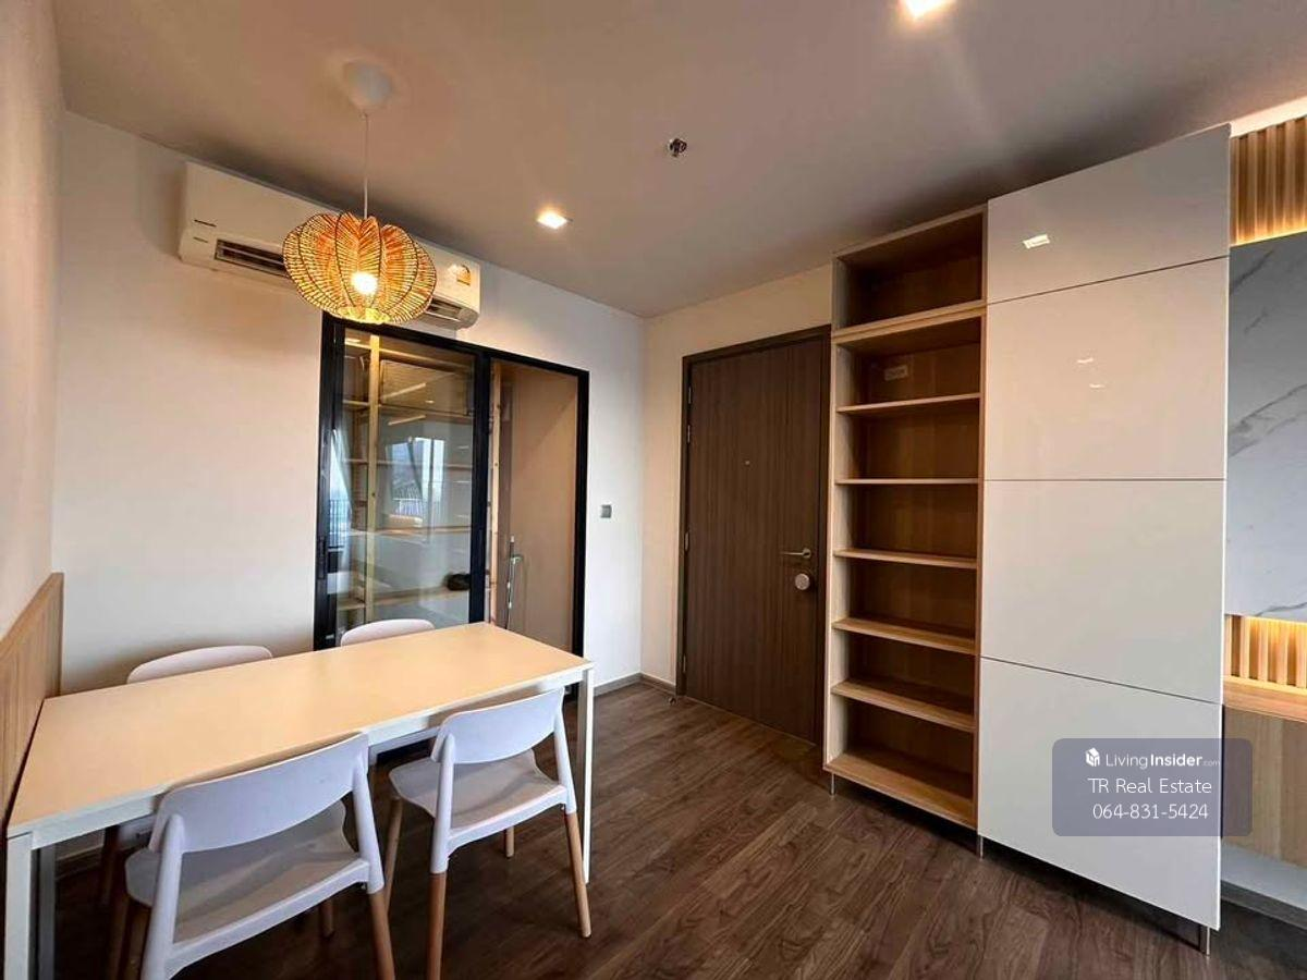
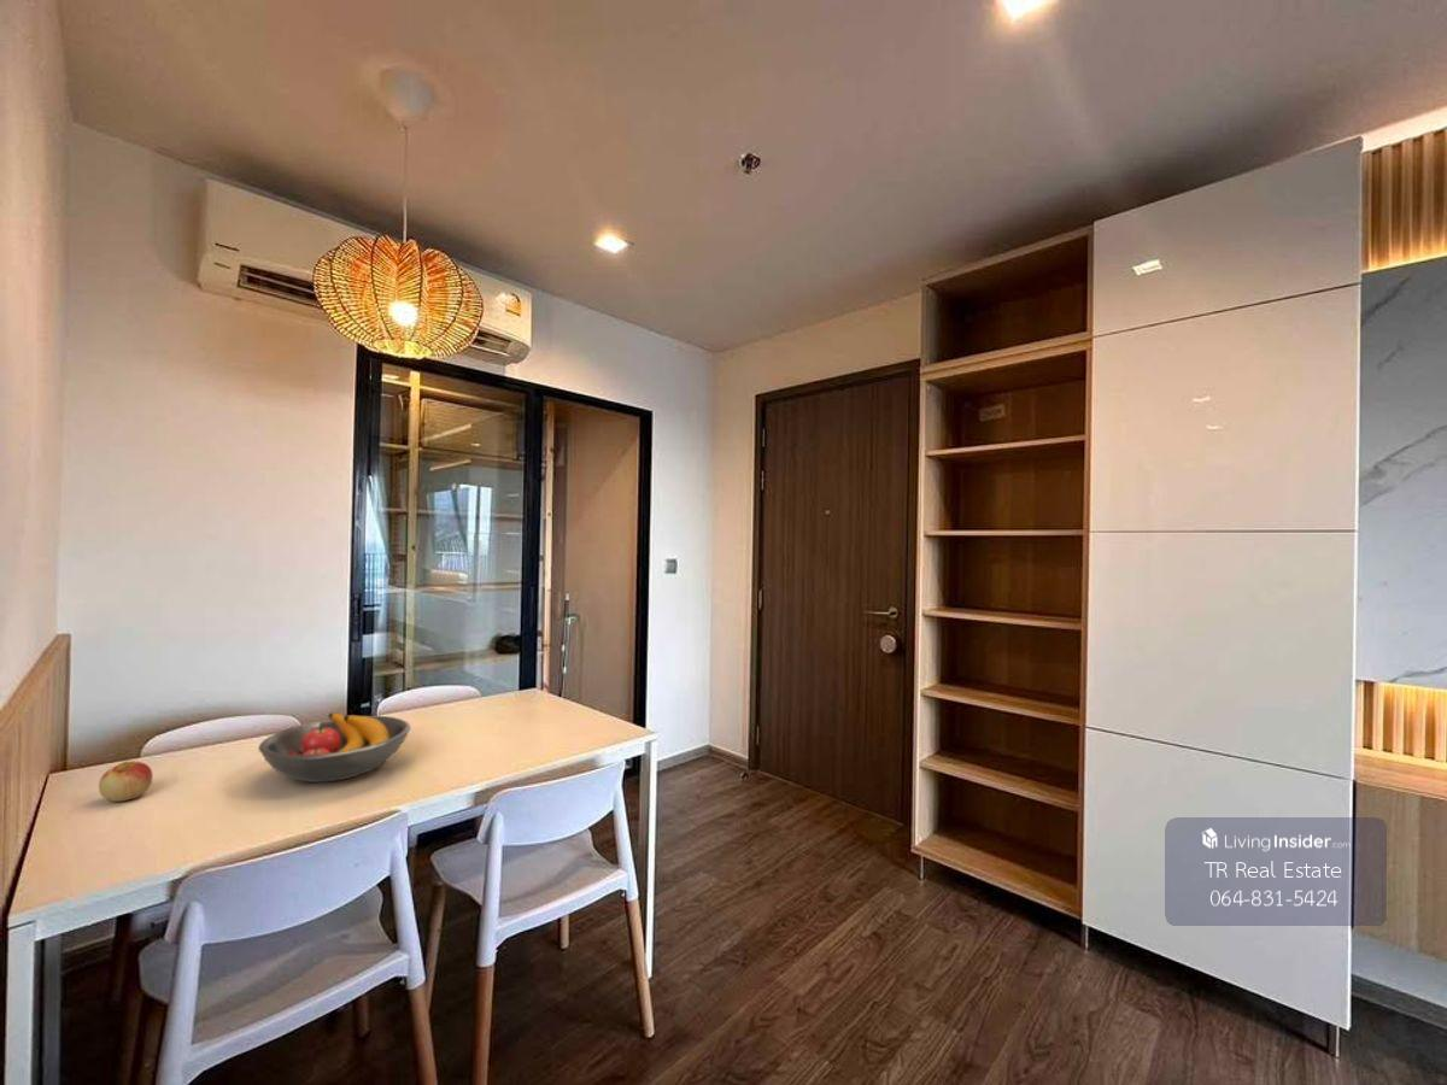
+ fruit bowl (339, 746)
+ apple (125, 780)
